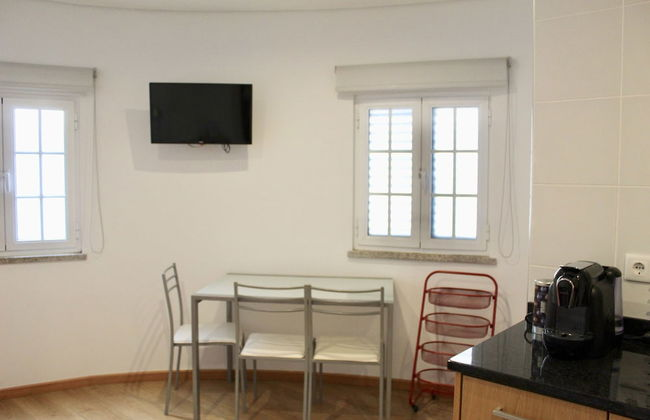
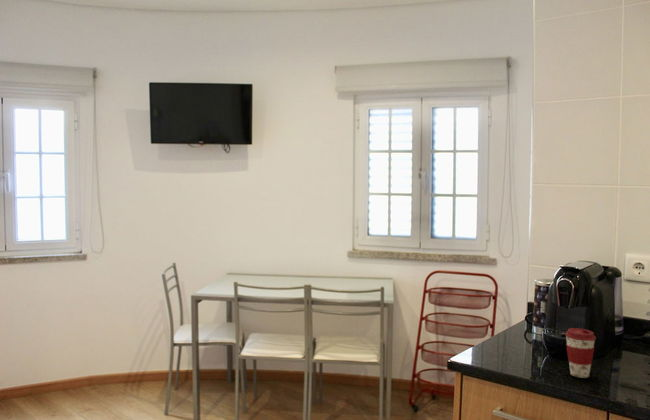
+ coffee cup (580, 353)
